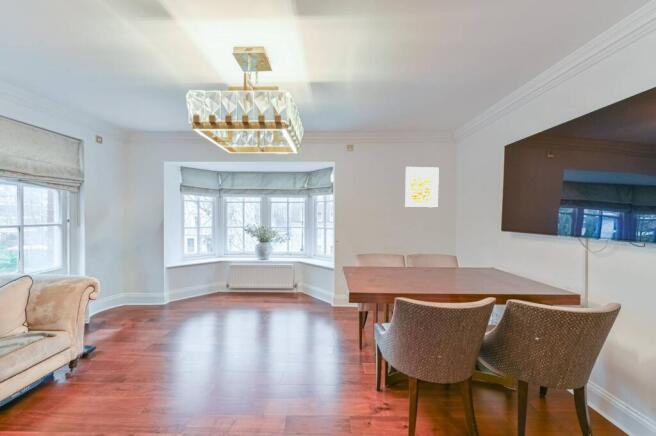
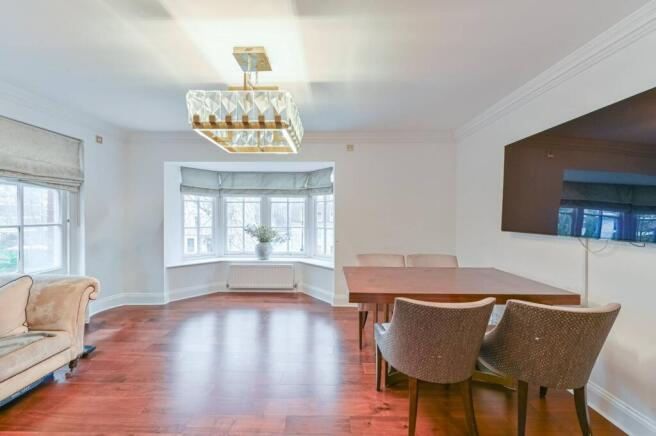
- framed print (421, 187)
